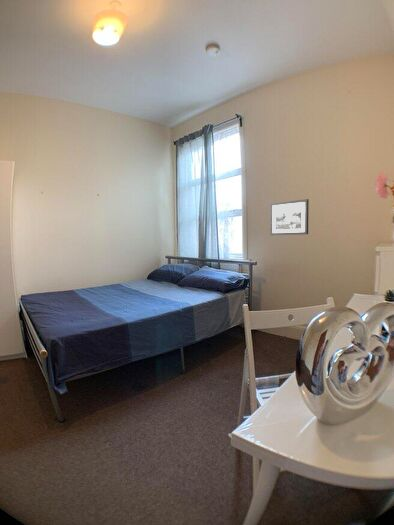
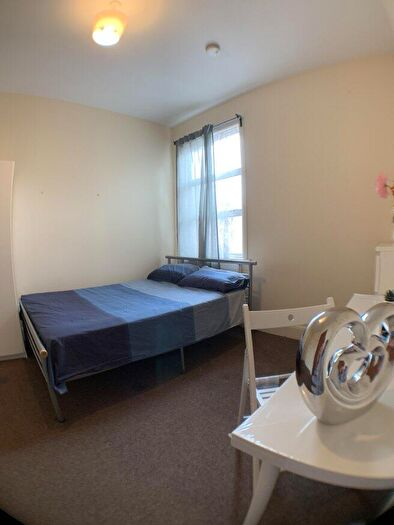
- picture frame (288, 218)
